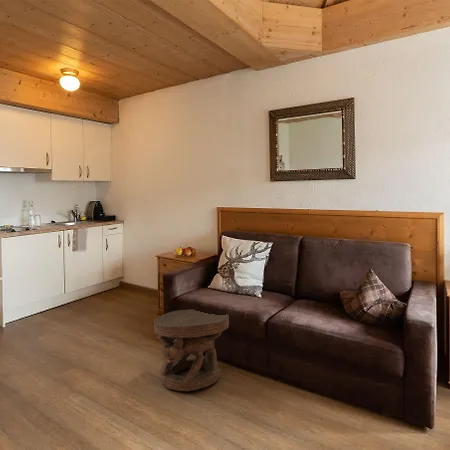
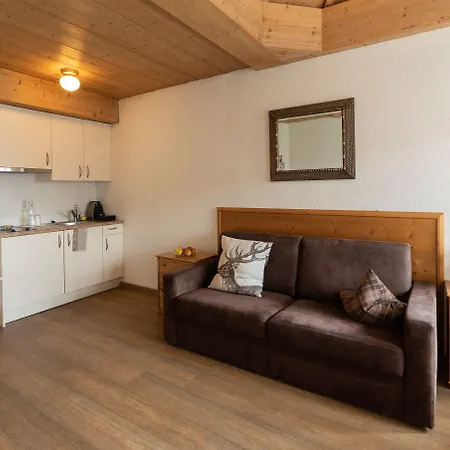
- carved stool (190, 346)
